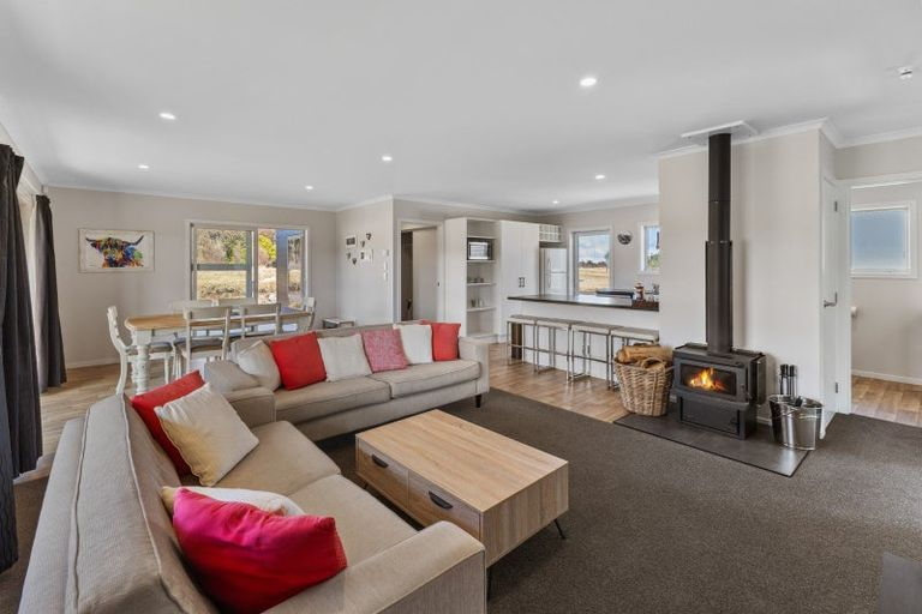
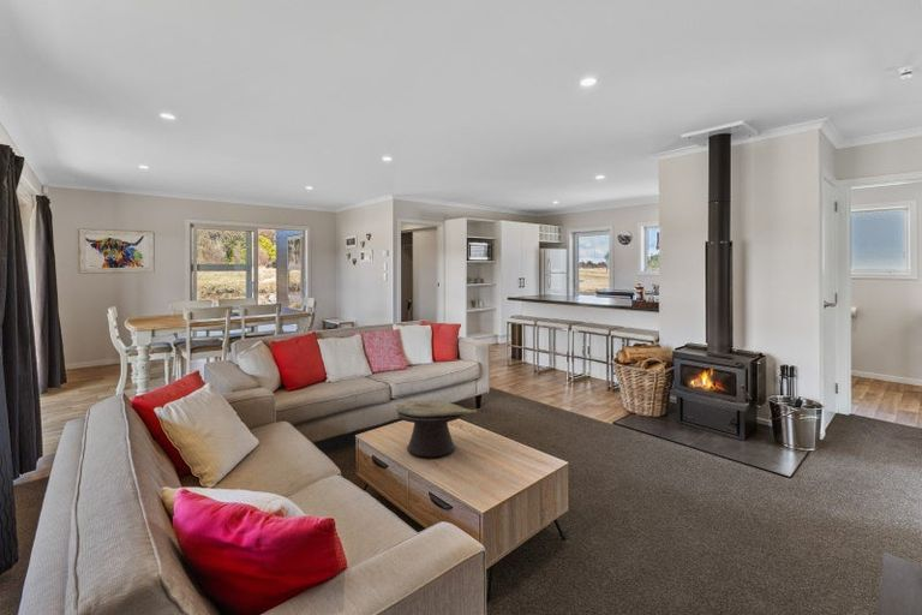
+ decorative bowl (433, 428)
